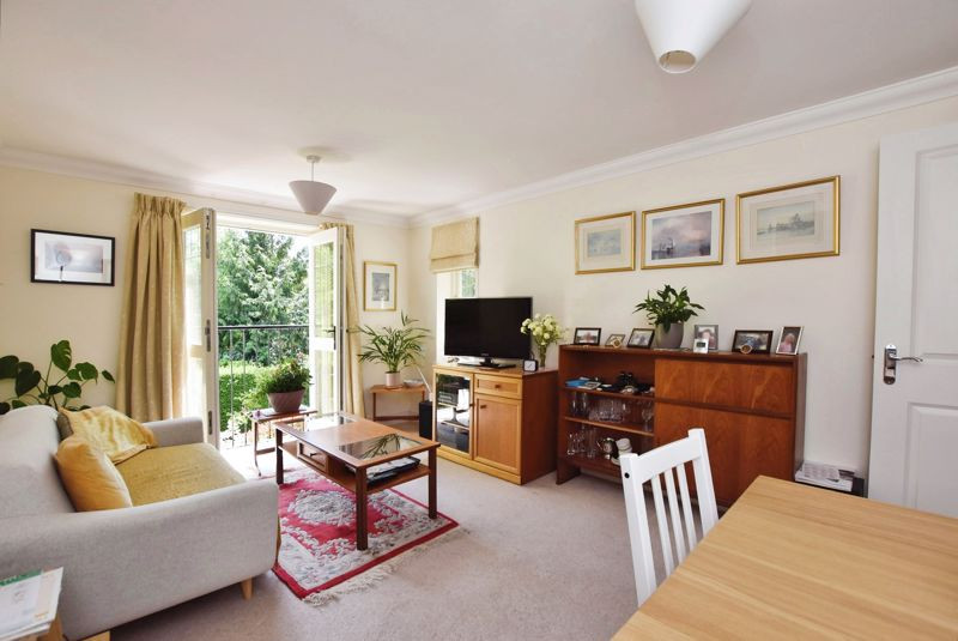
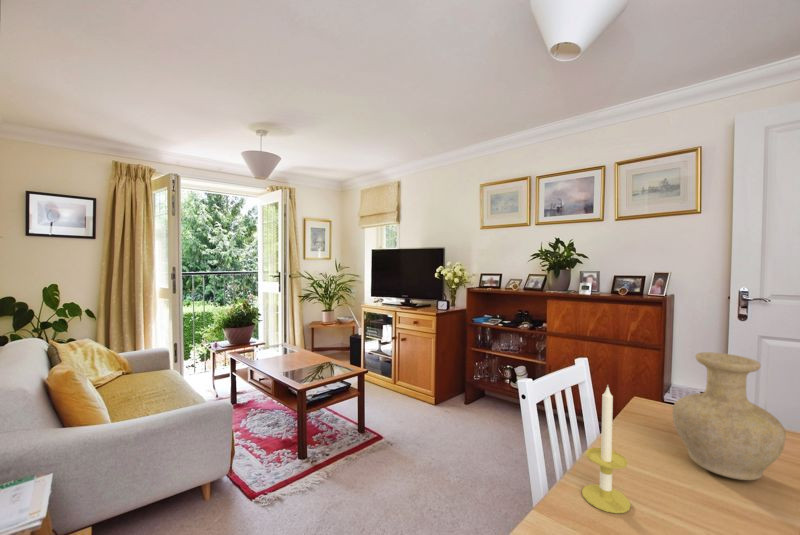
+ candle (606, 441)
+ vase (725, 413)
